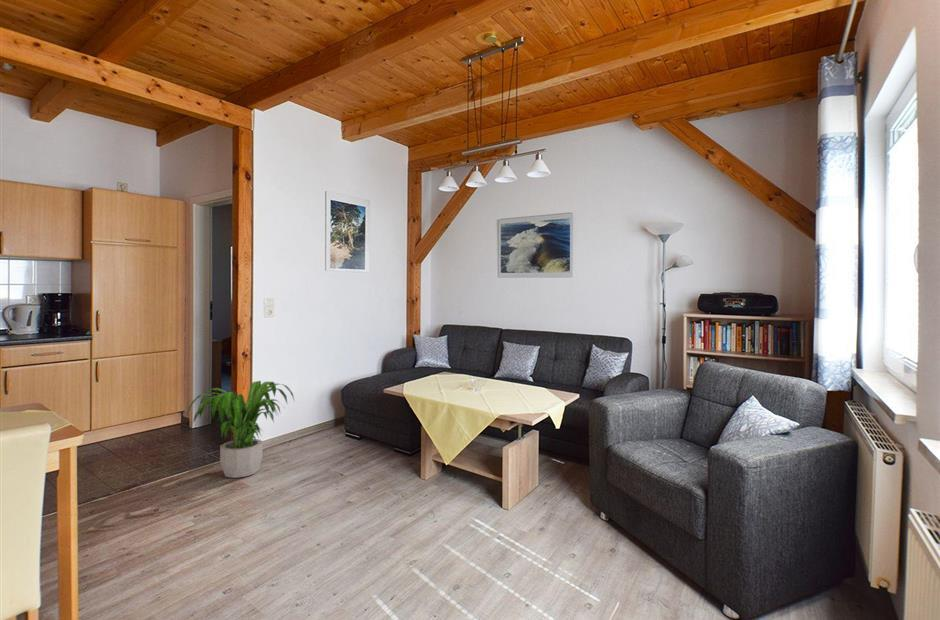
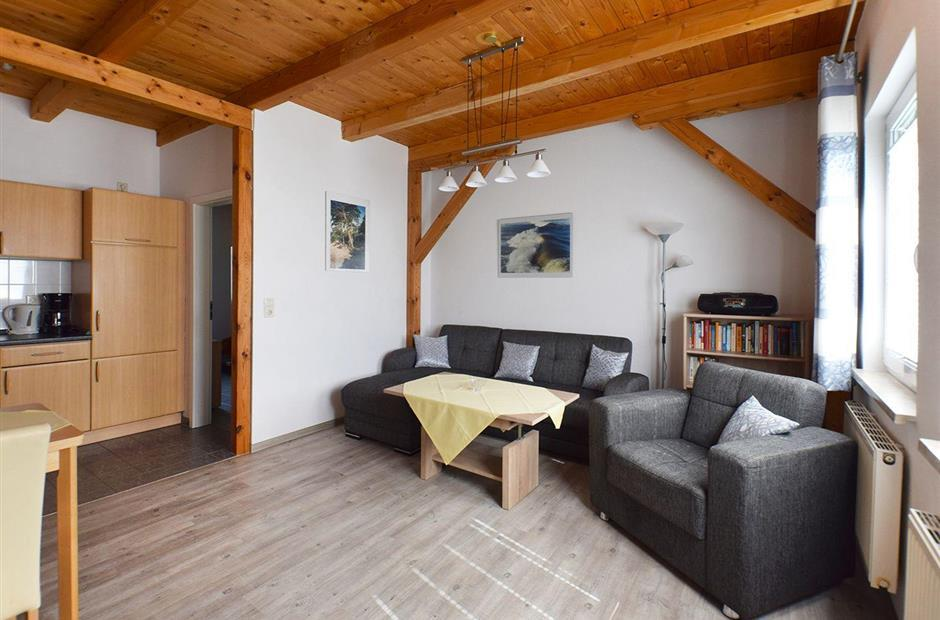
- potted plant (246, 427)
